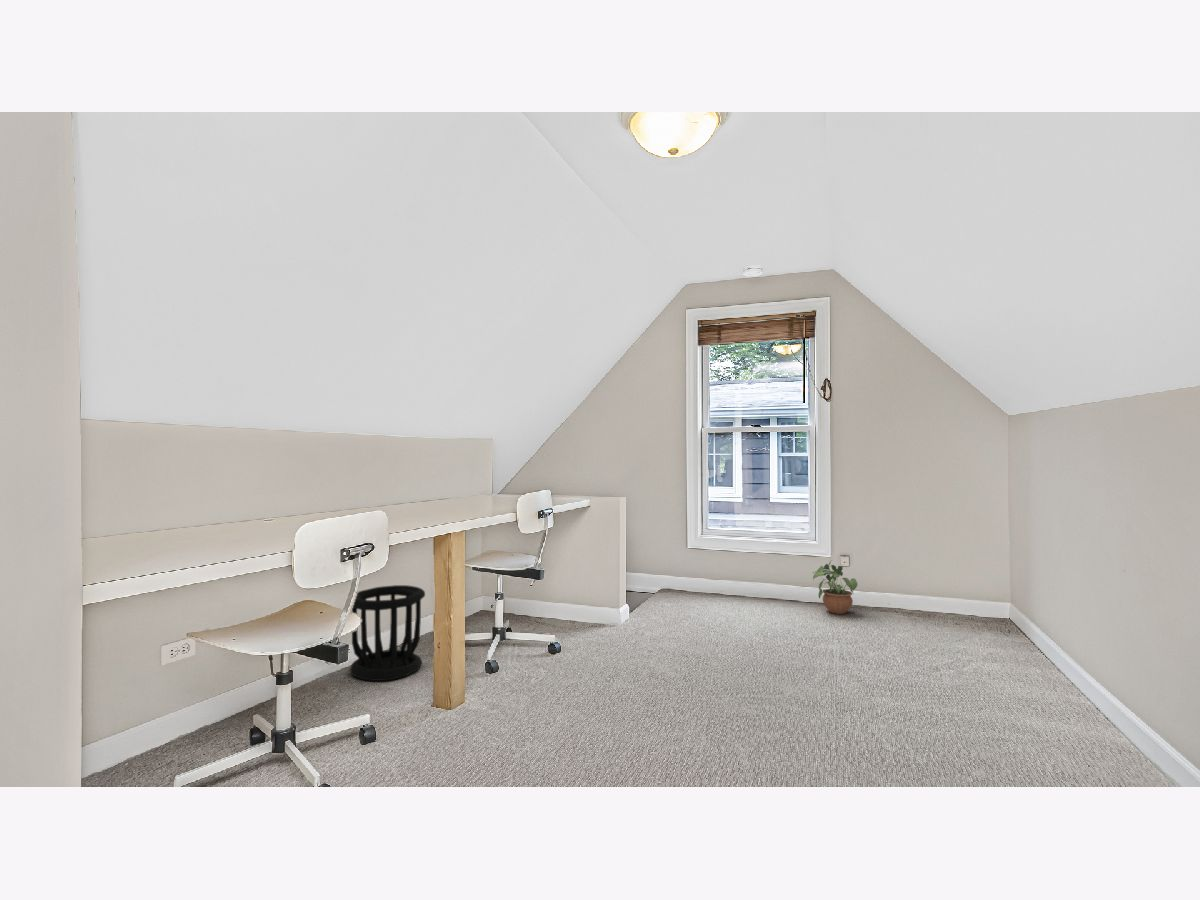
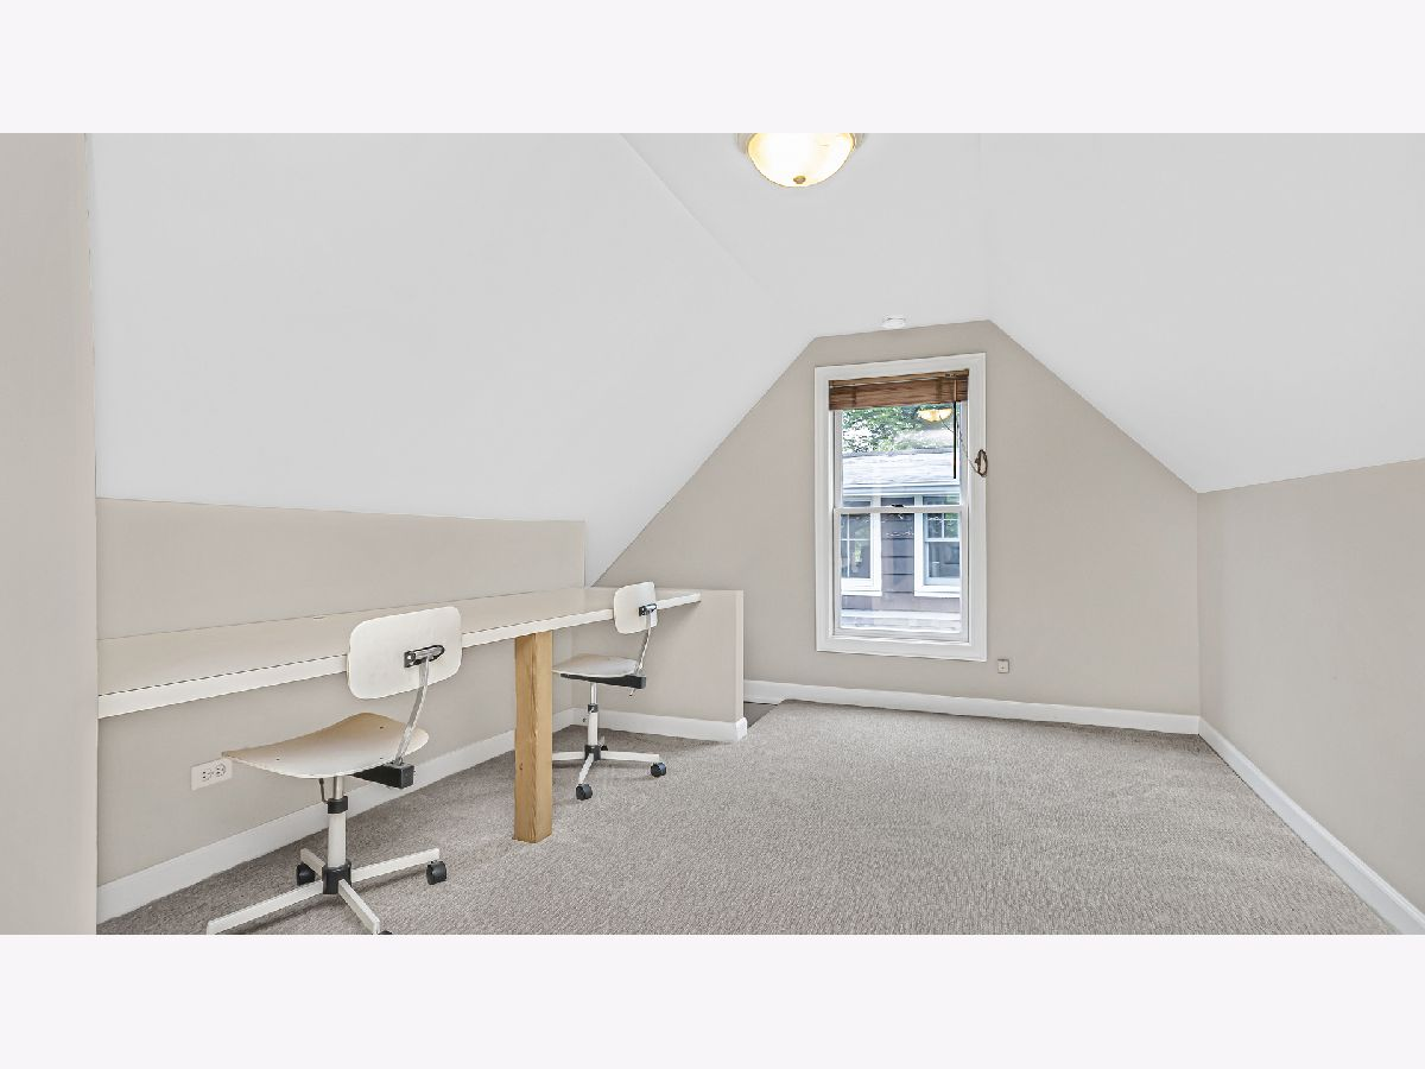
- wastebasket (390, 631)
- potted plant (834, 585)
